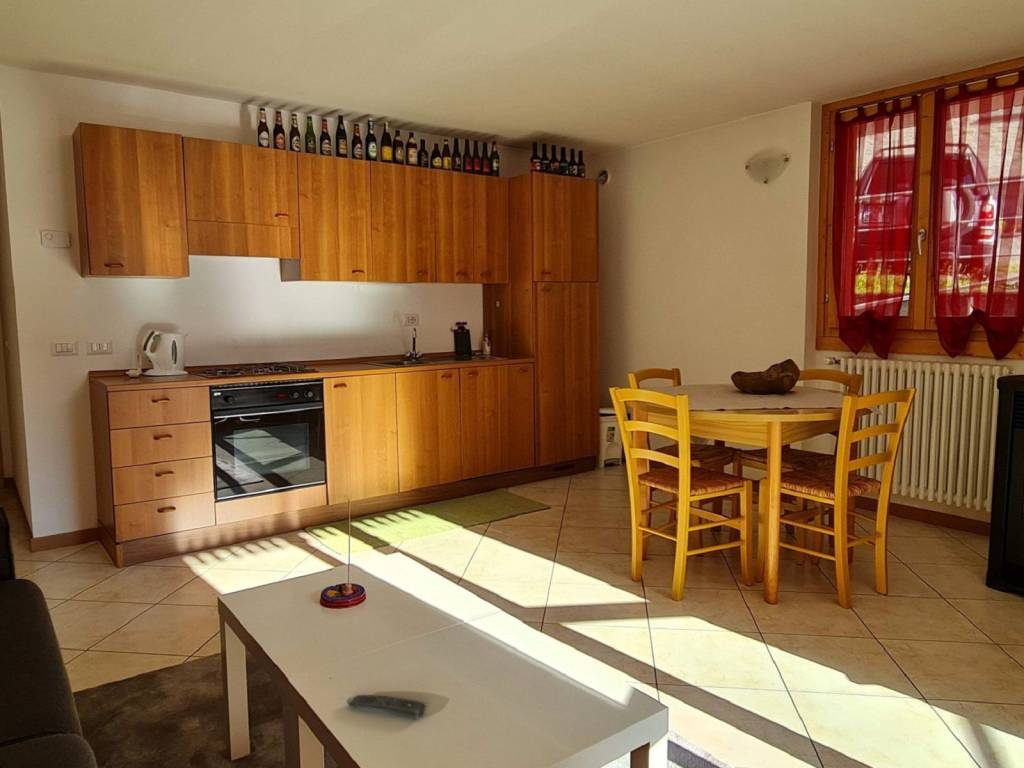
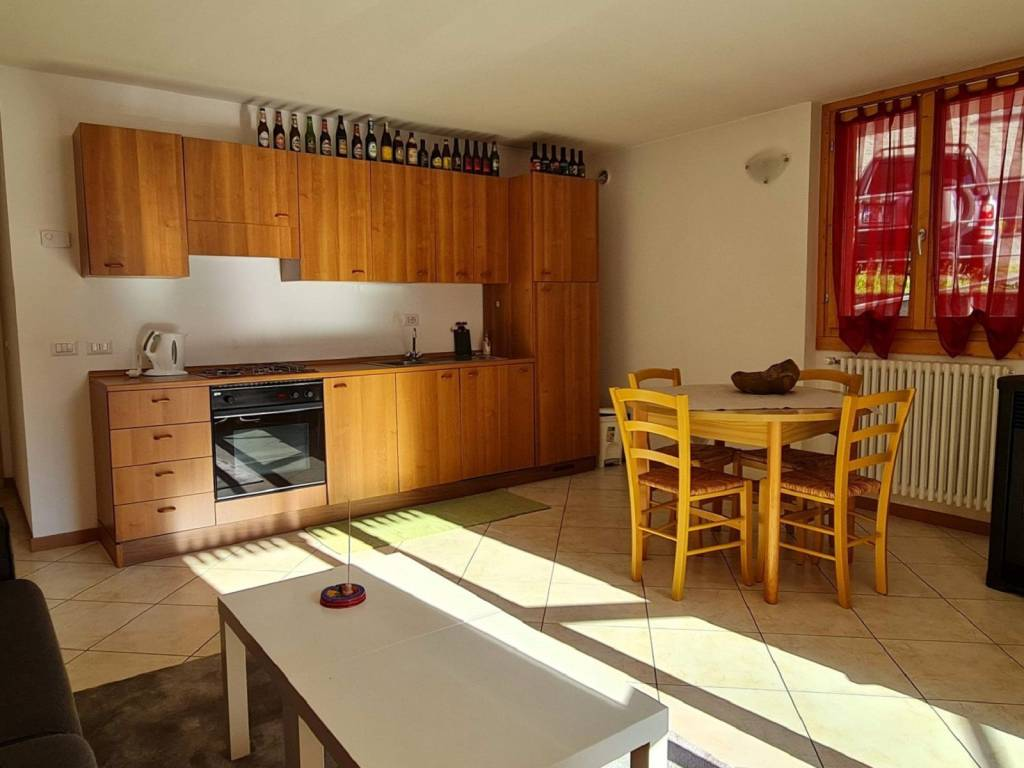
- remote control (384, 705)
